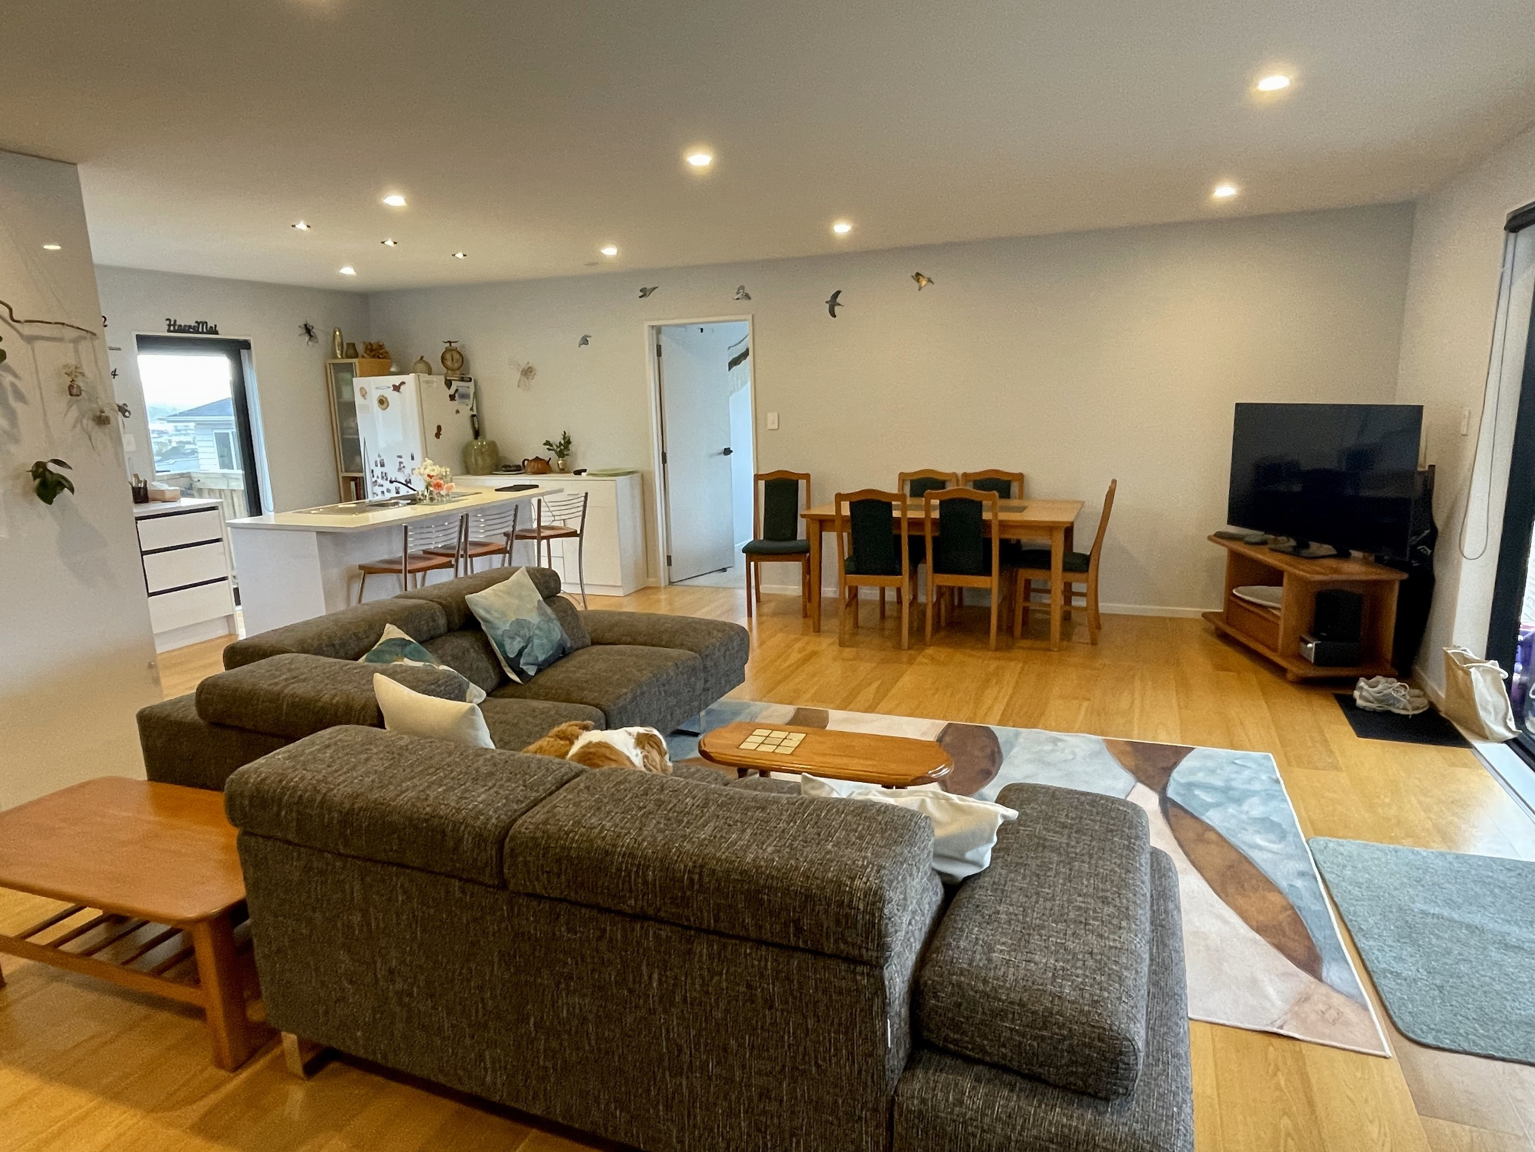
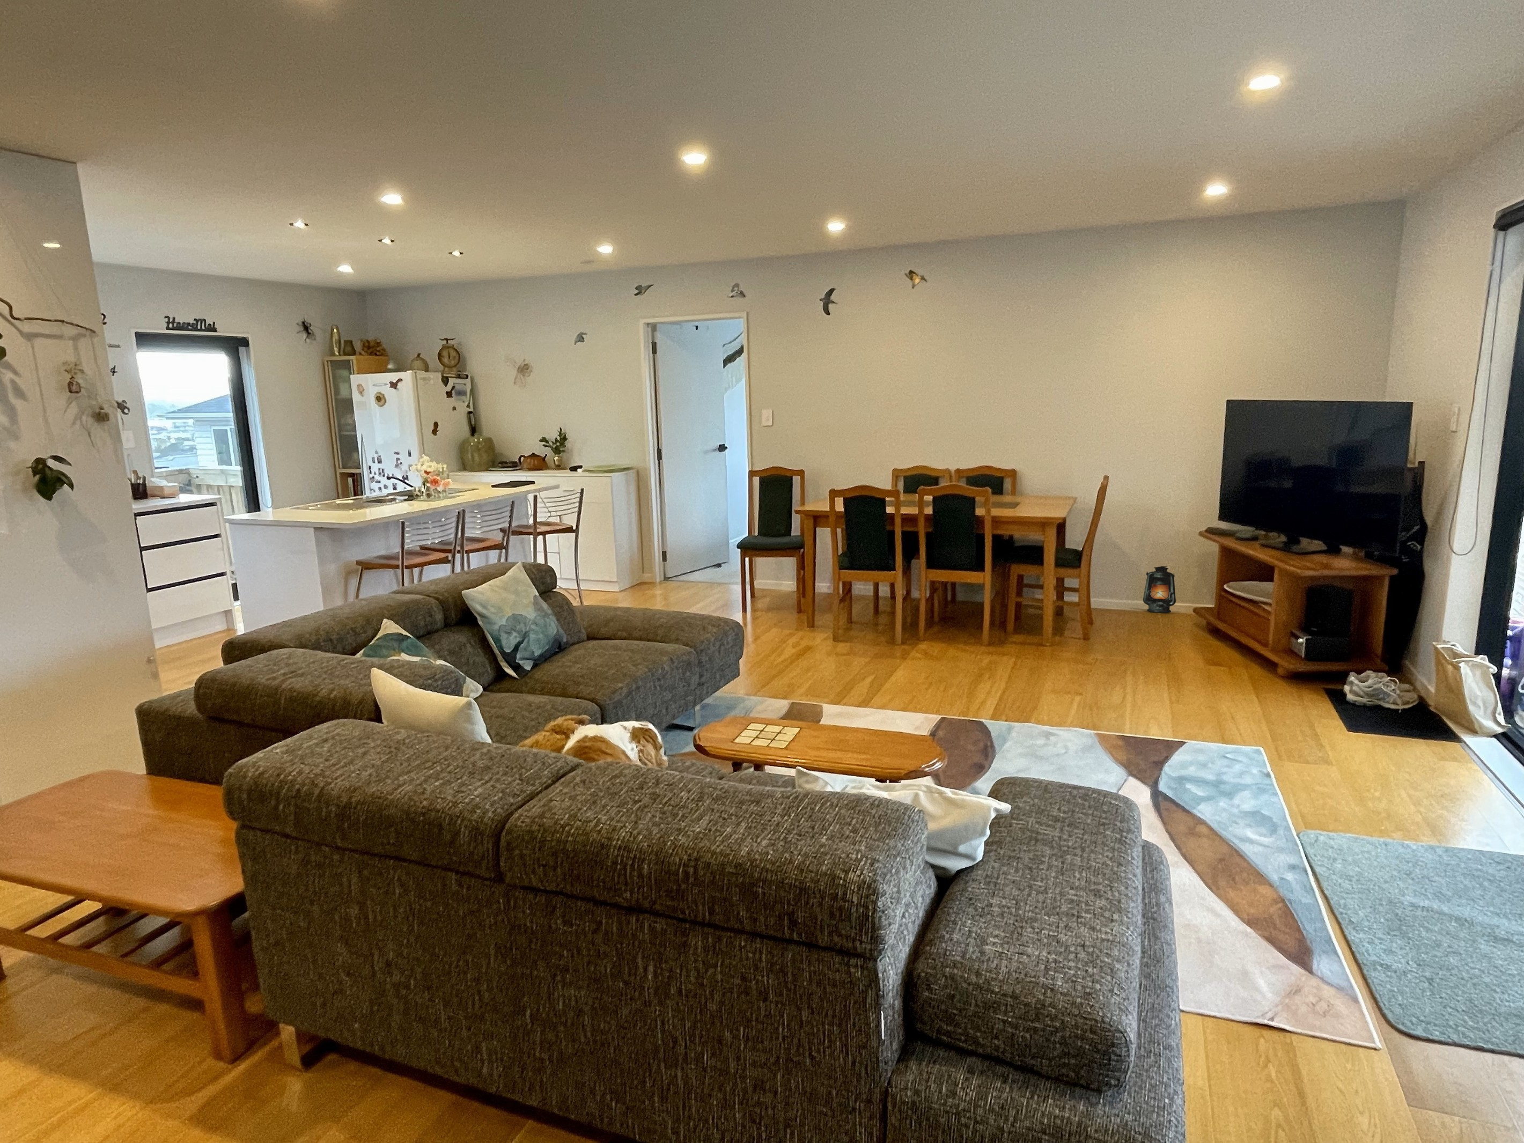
+ lantern (1160, 590)
